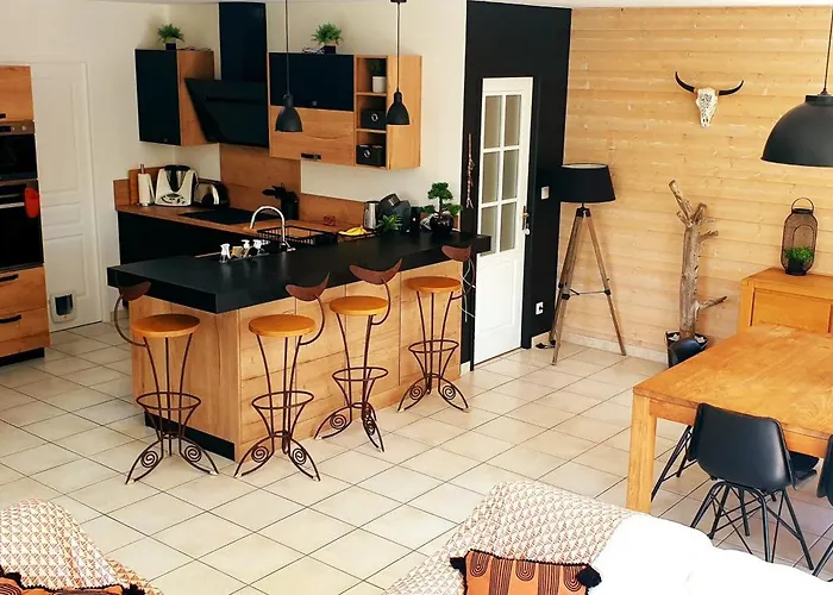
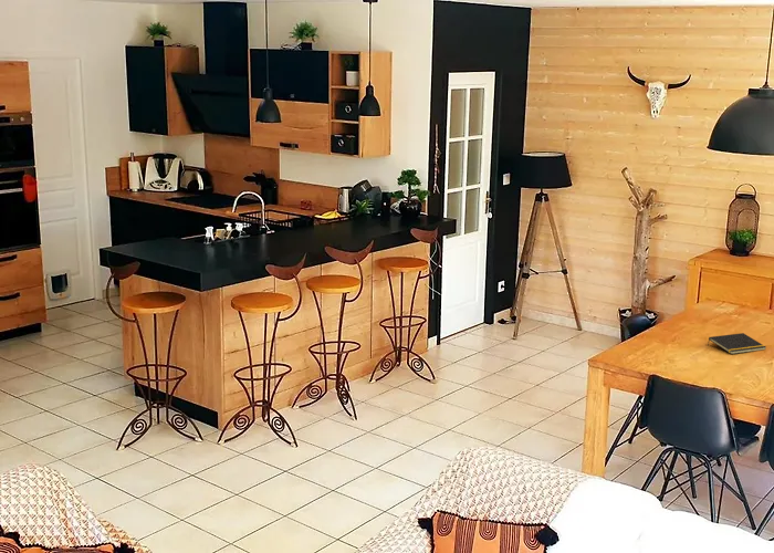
+ notepad (736, 343)
